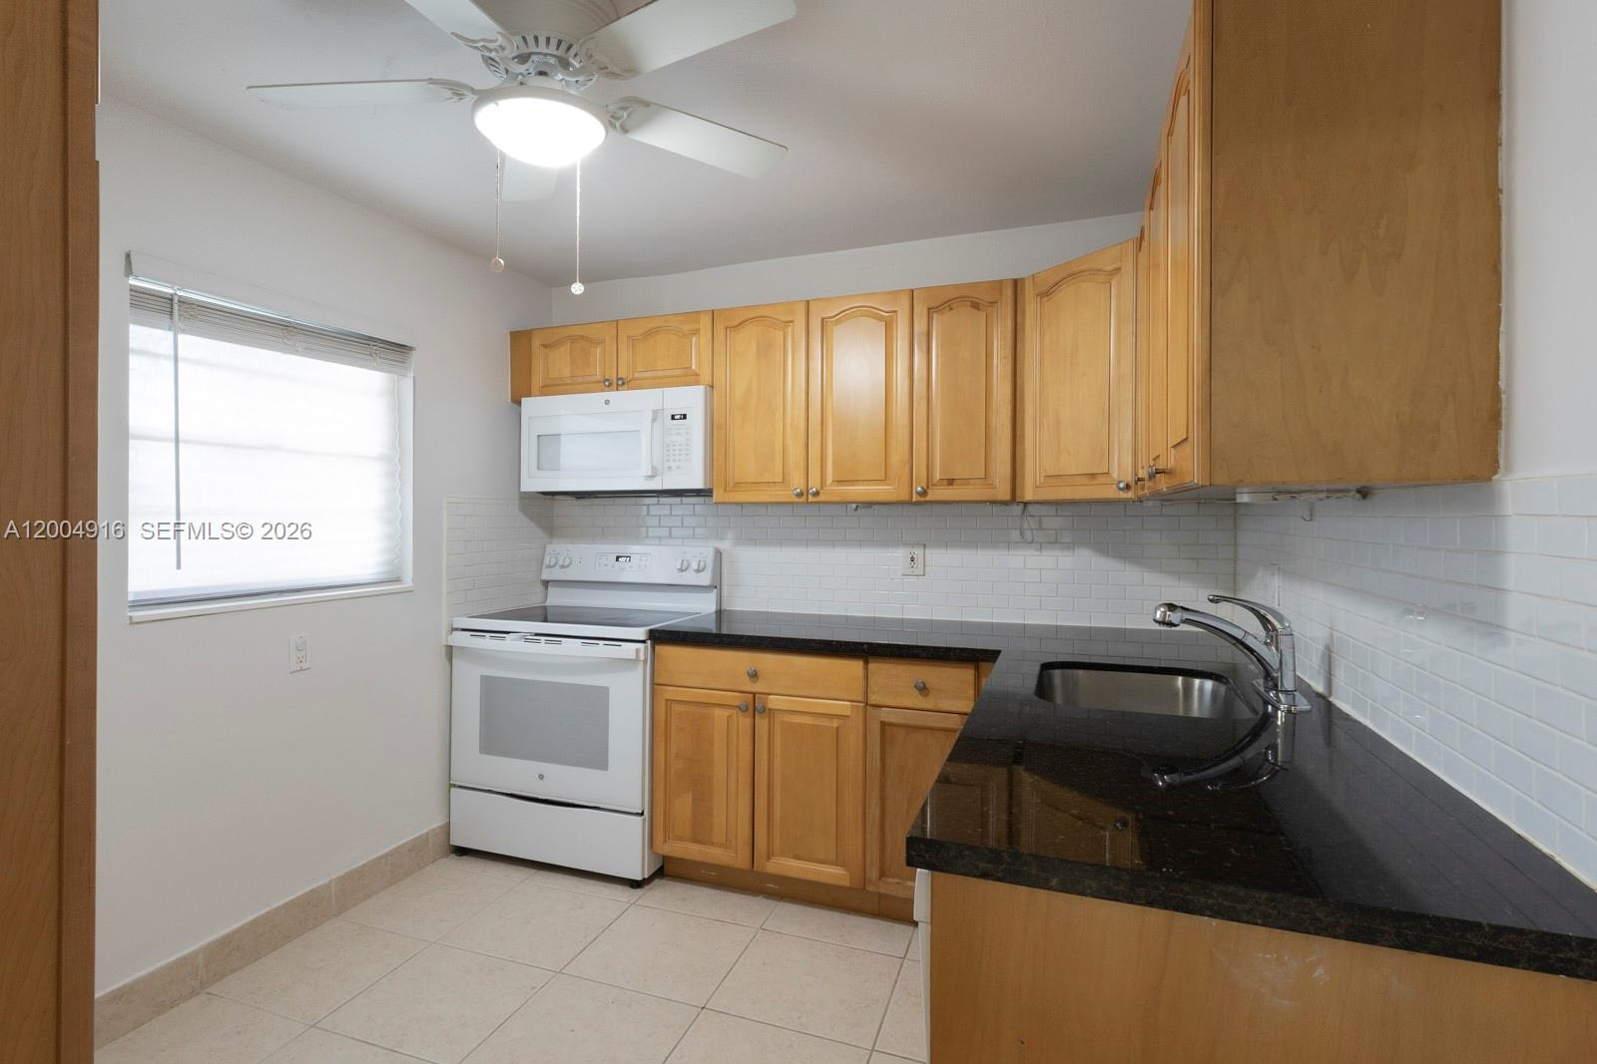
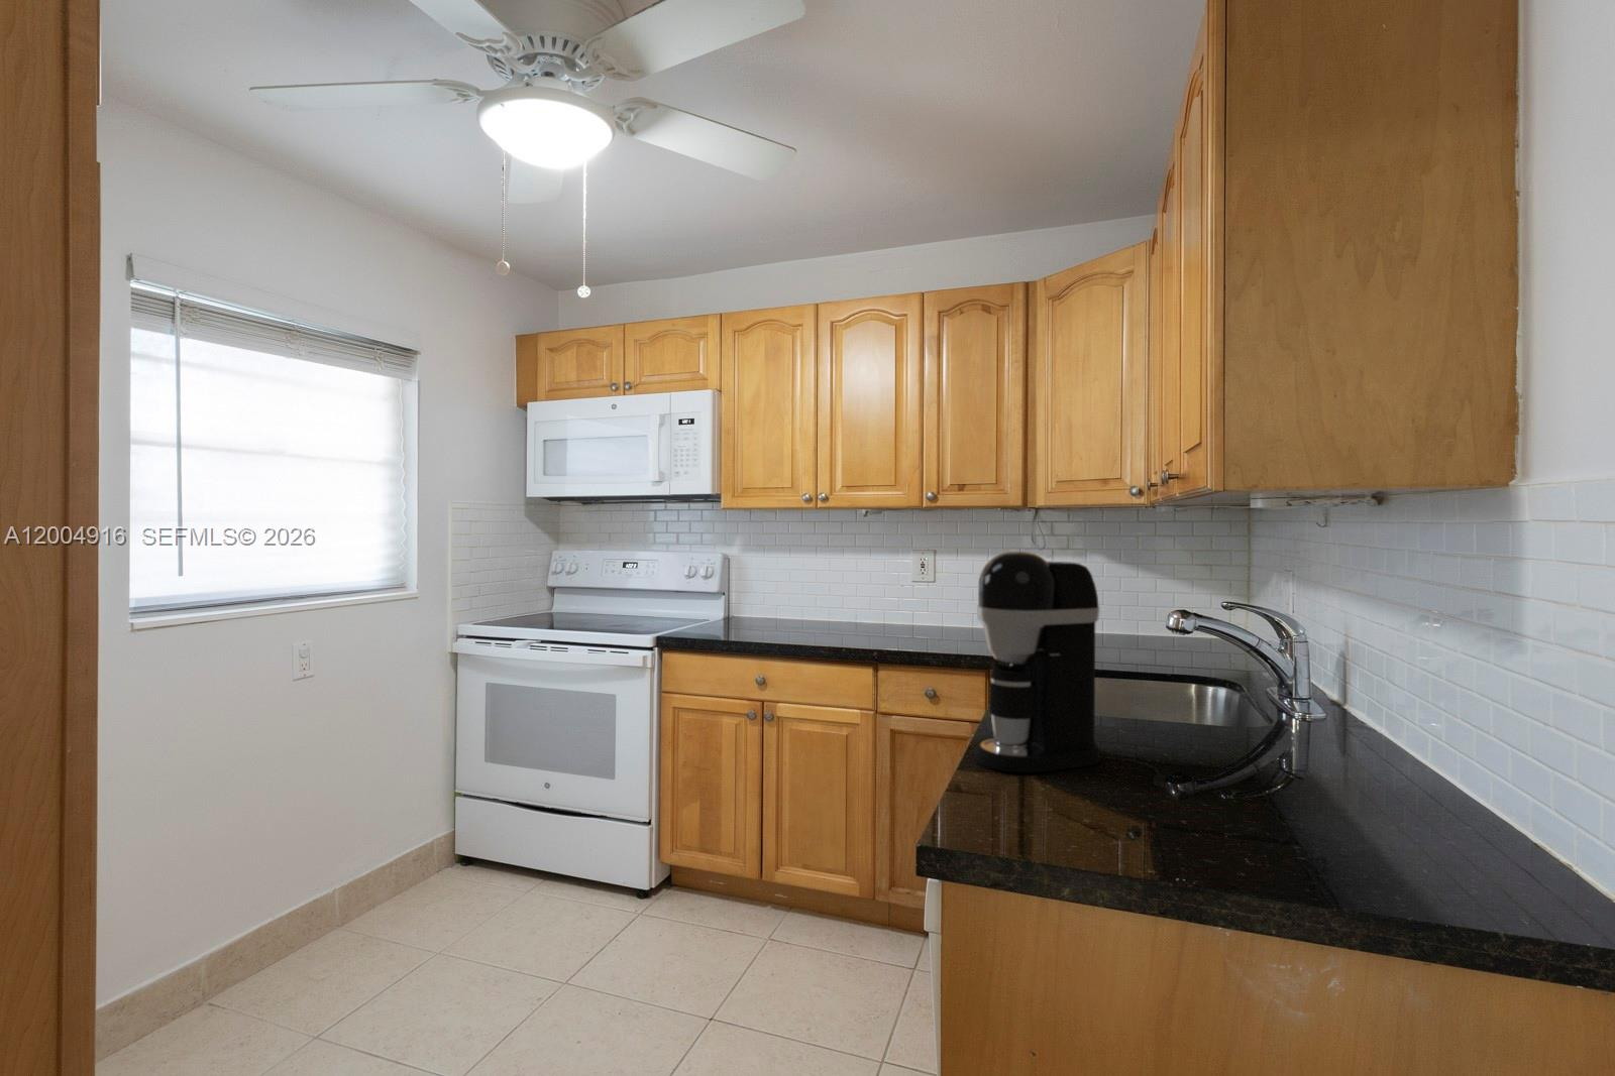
+ coffee maker (1038, 654)
